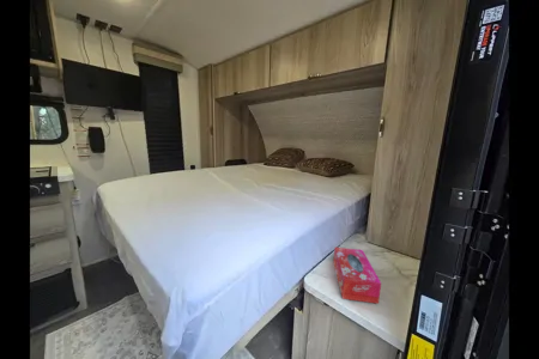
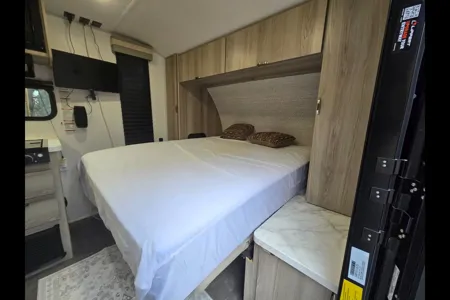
- tissue box (353, 270)
